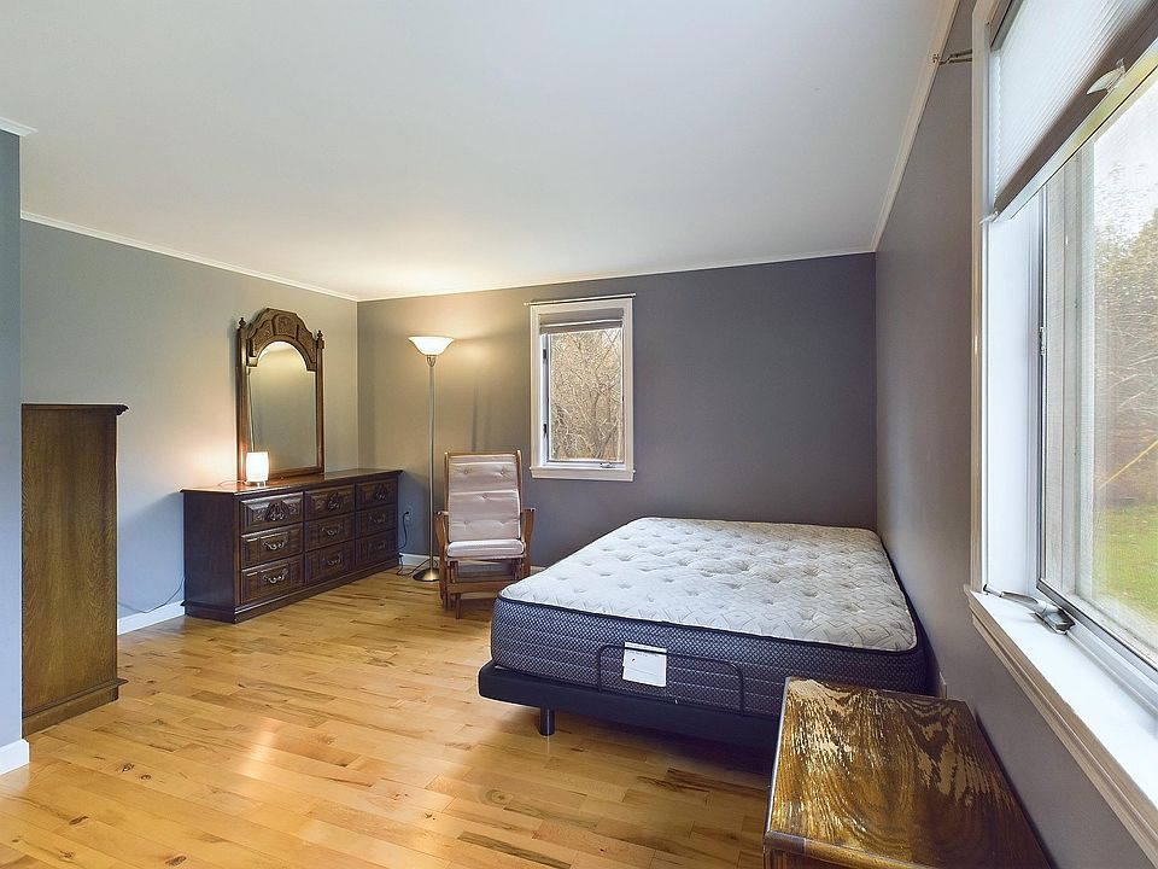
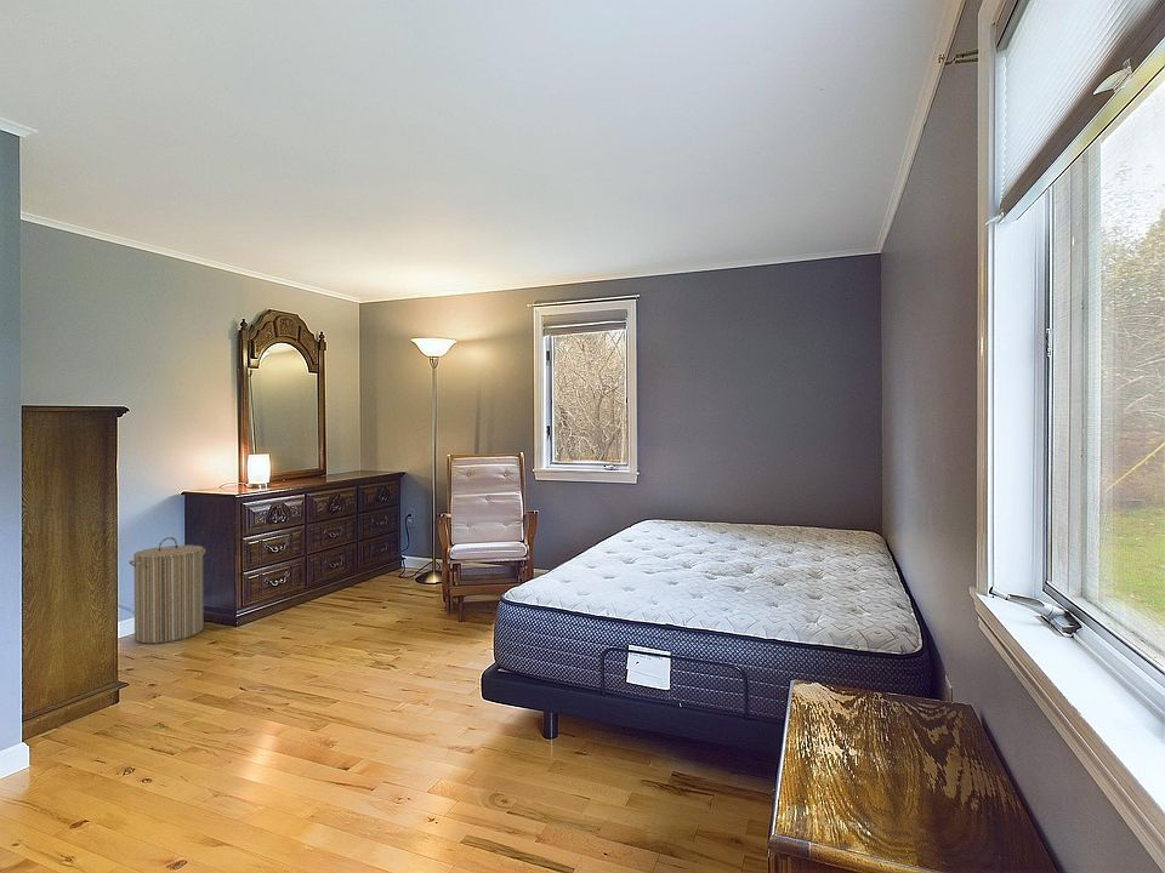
+ laundry hamper (169, 584)
